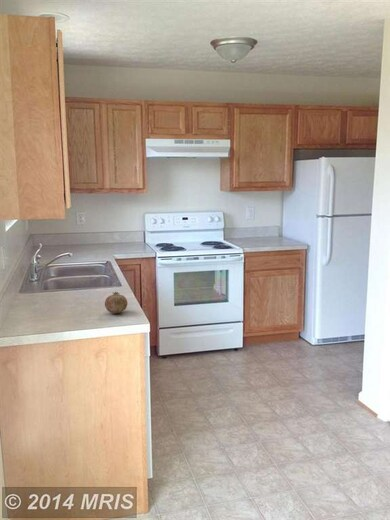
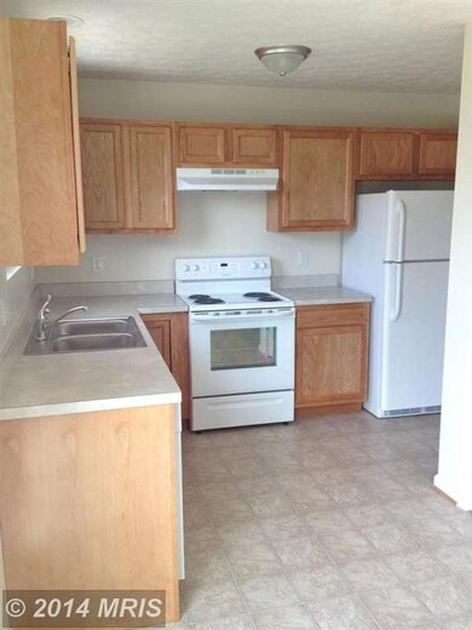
- fruit (116, 302)
